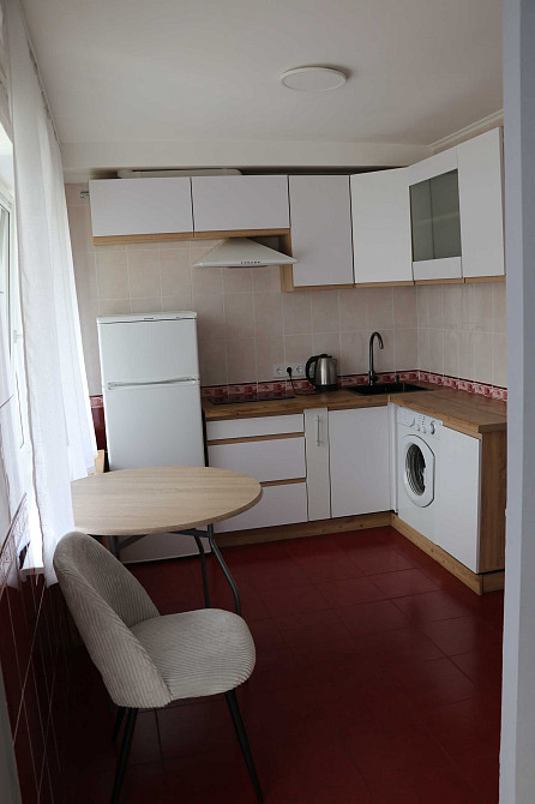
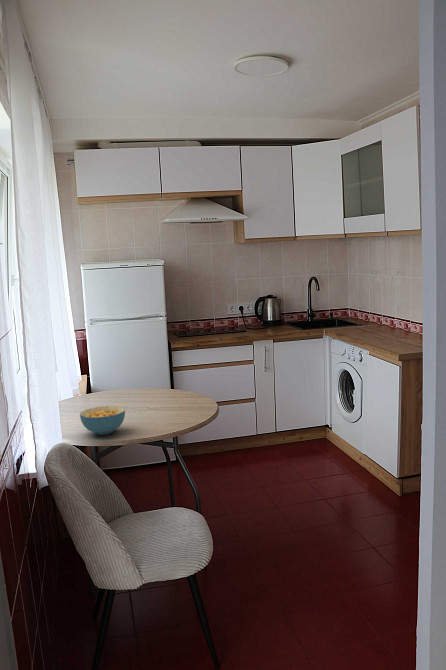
+ cereal bowl (103, 422)
